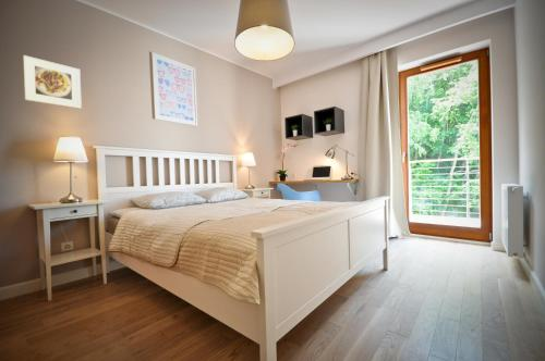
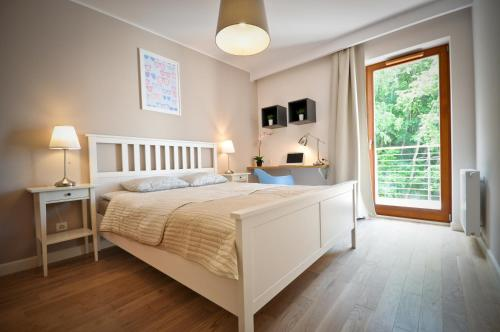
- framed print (53, 84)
